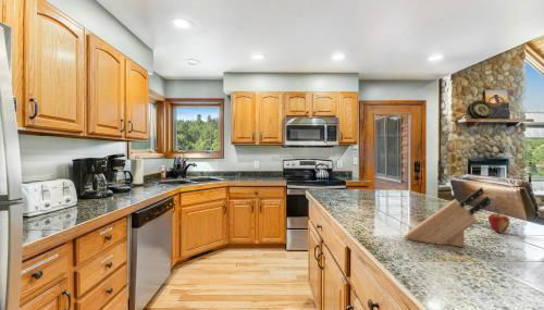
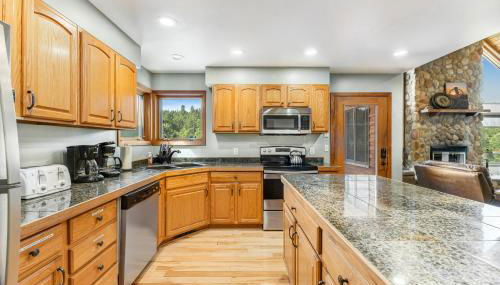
- knife block (445, 213)
- fruit (498, 219)
